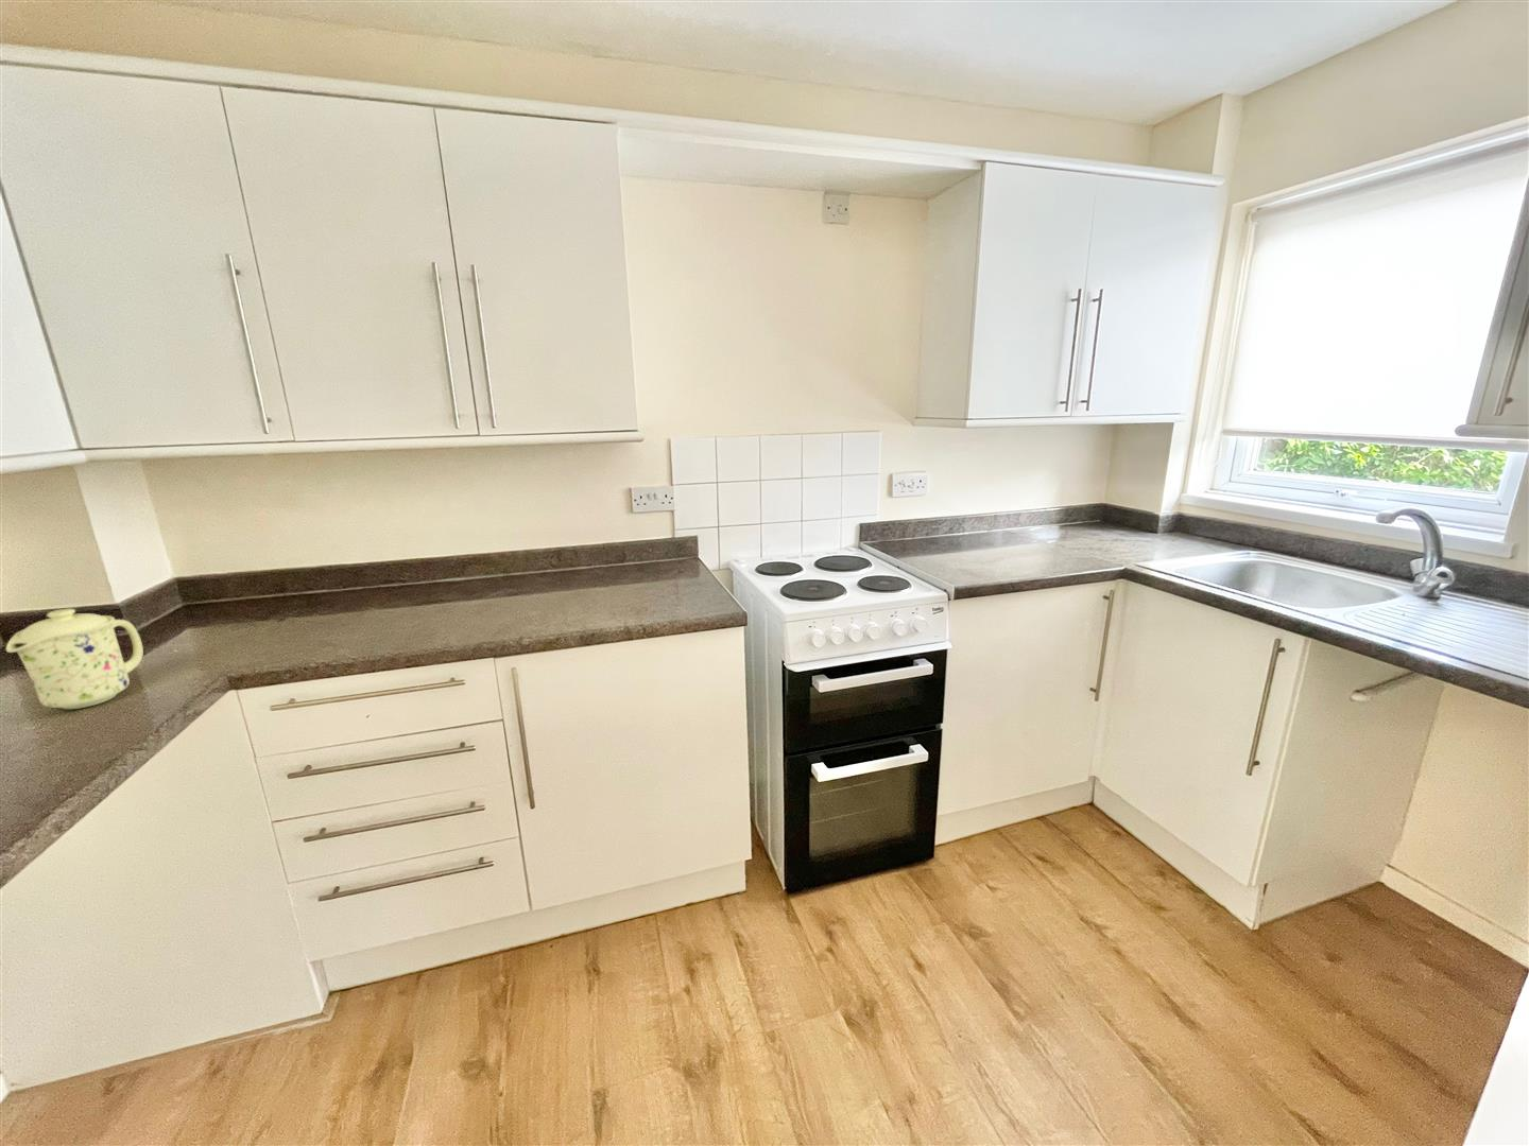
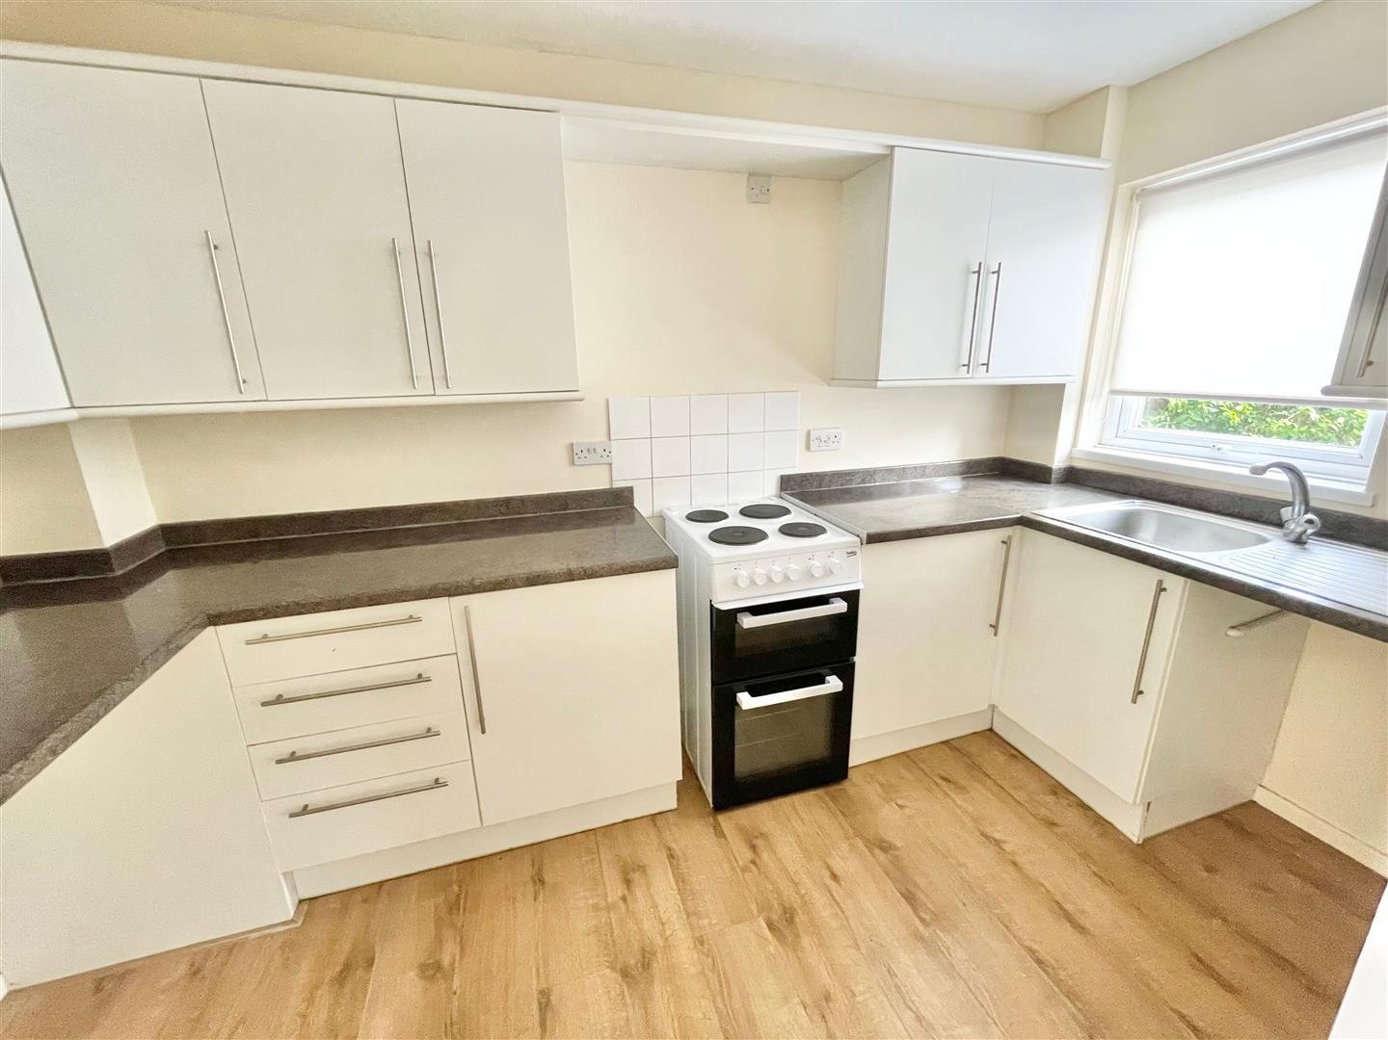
- mug (82, 655)
